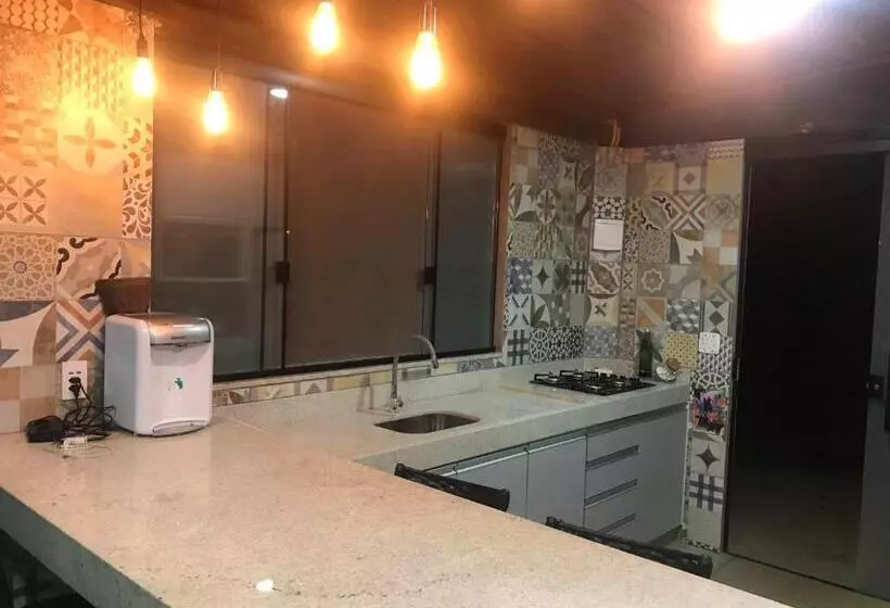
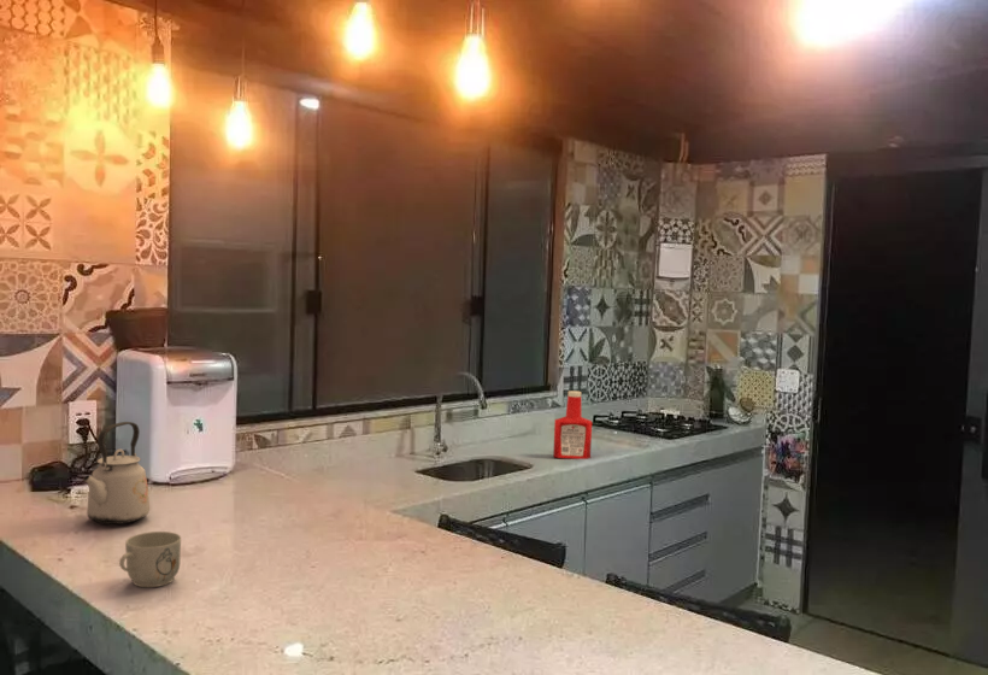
+ soap bottle (572, 424)
+ kettle (111, 474)
+ mug (147, 562)
